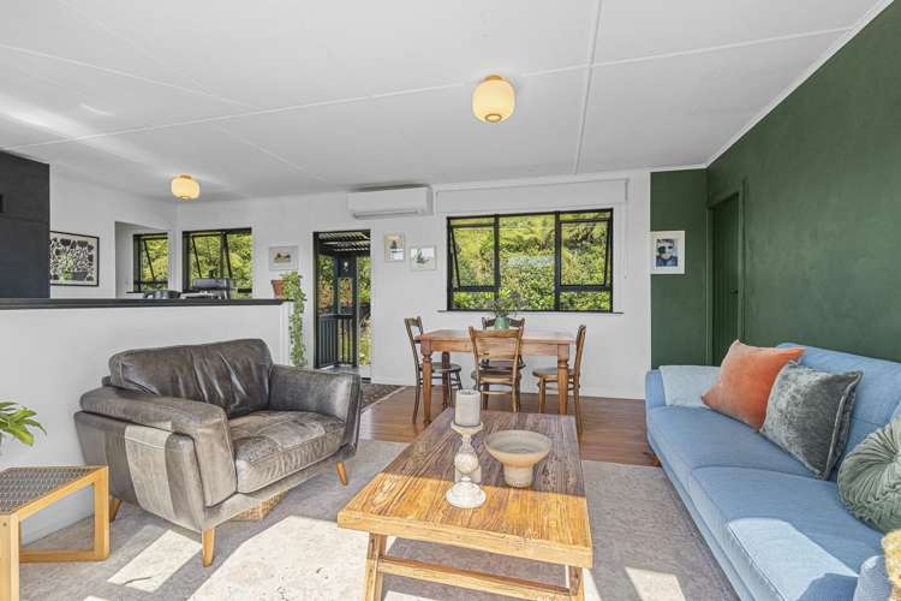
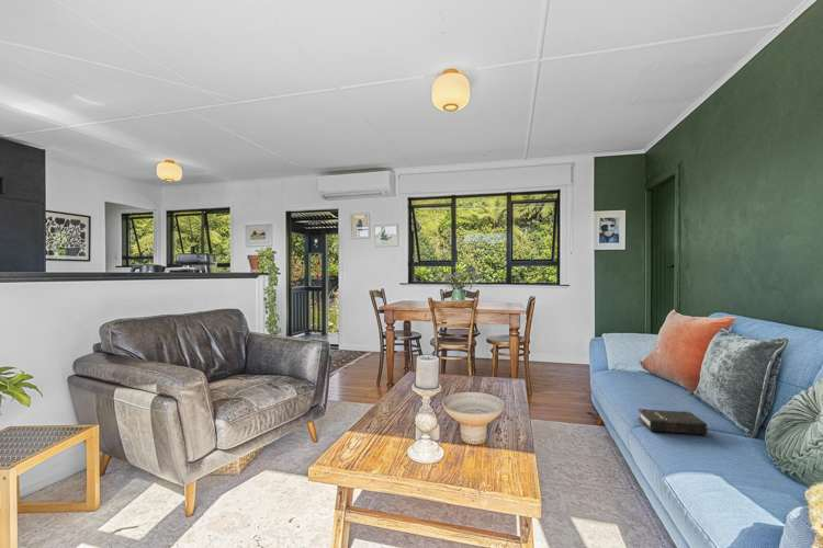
+ hardback book (670, 421)
